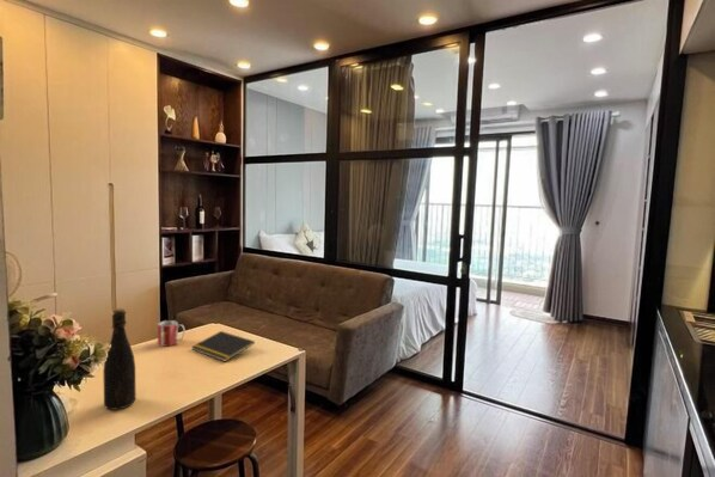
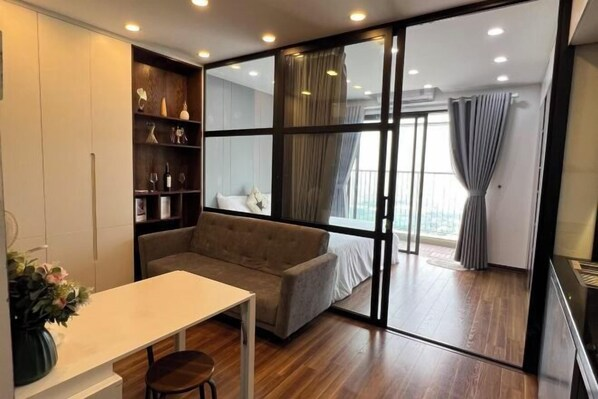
- bottle (118, 356)
- mug (171, 332)
- notepad (222, 344)
